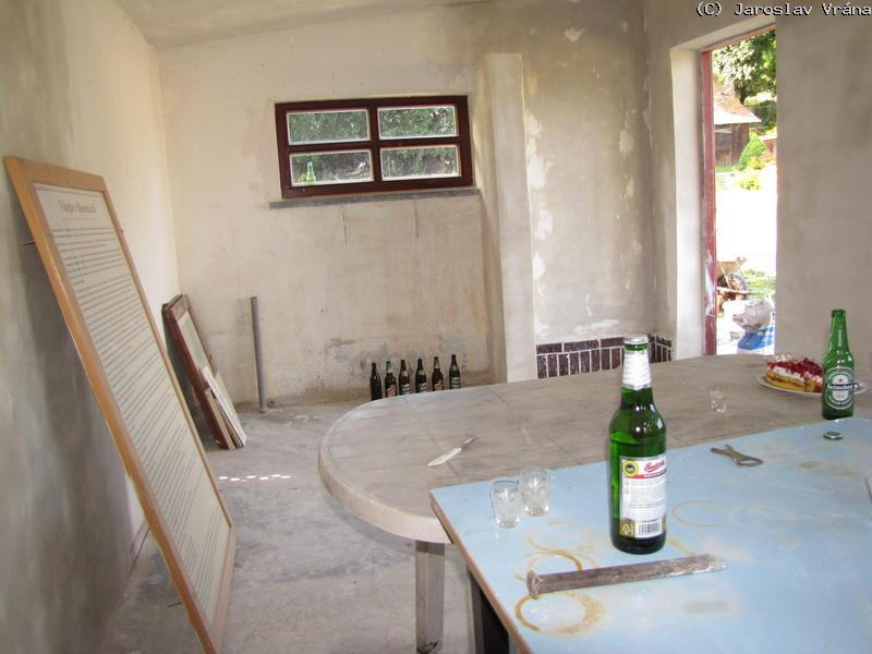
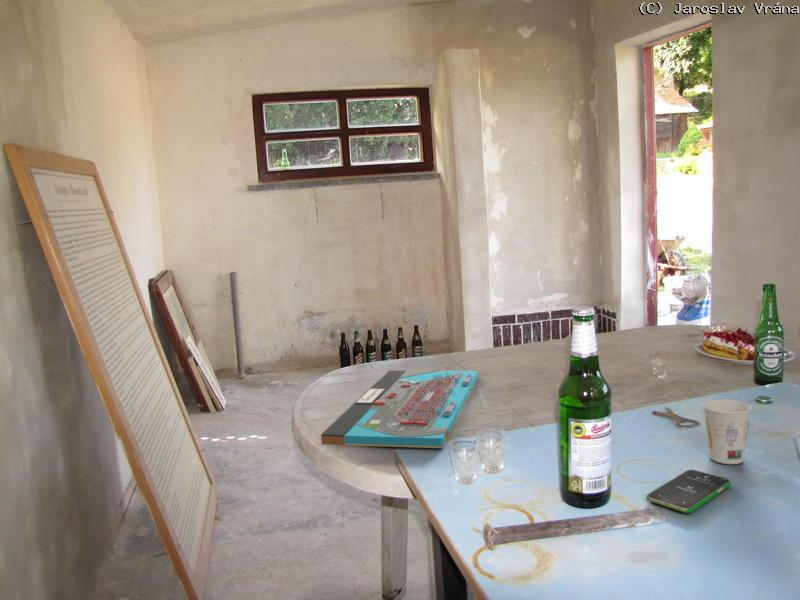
+ smartphone (689, 489)
+ board game (410, 399)
+ cup (726, 432)
